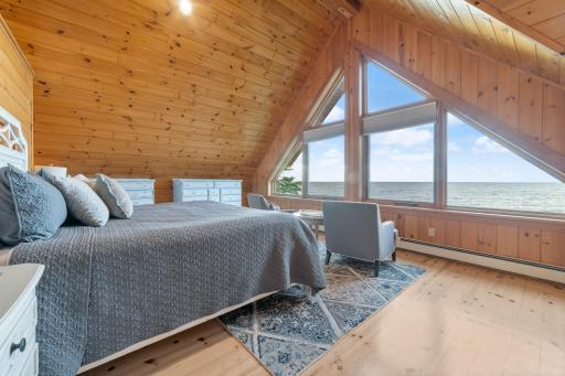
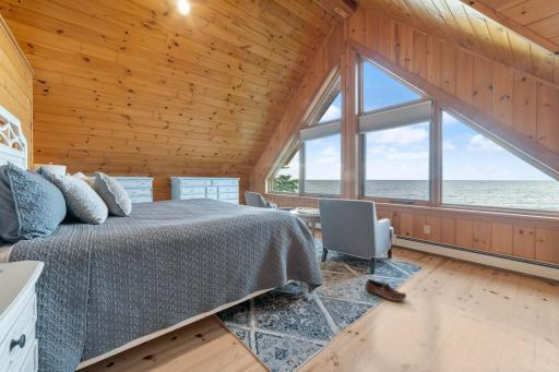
+ shoe (384, 289)
